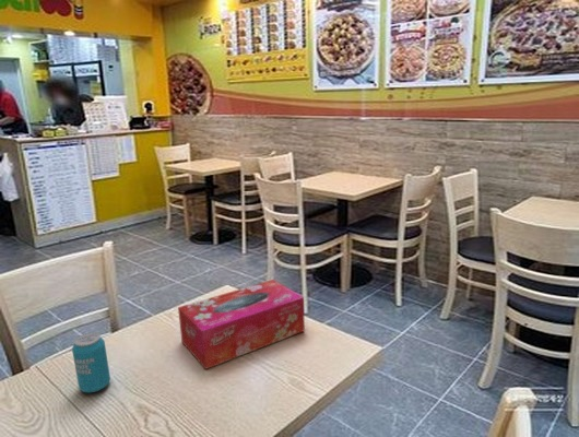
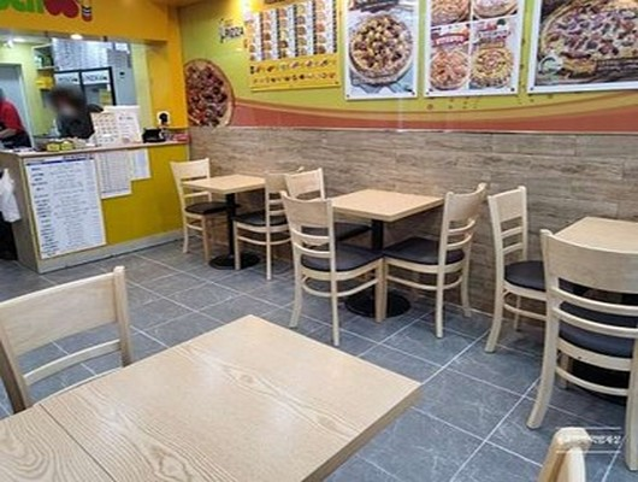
- tissue box (243, 319)
- beverage can (91, 363)
